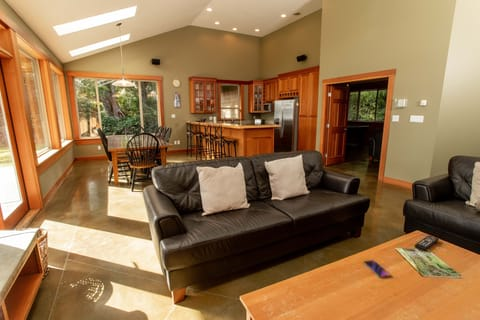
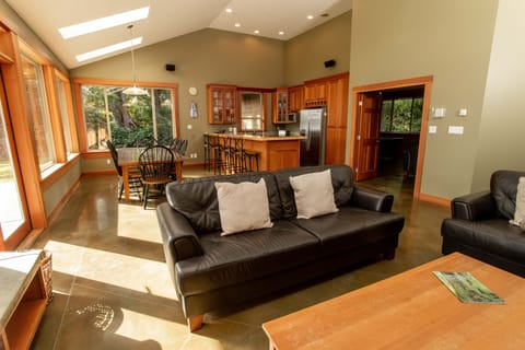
- remote control (426, 242)
- smartphone (376, 268)
